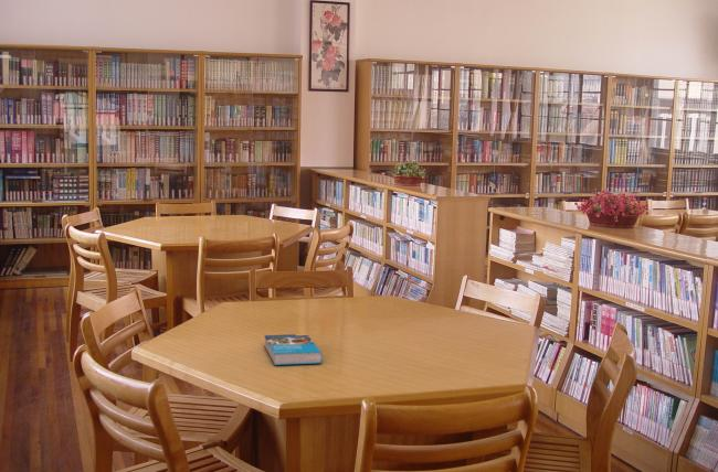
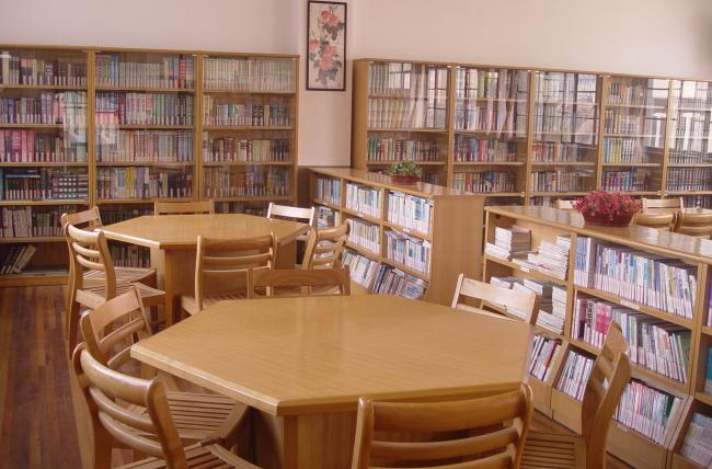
- book (292, 348)
